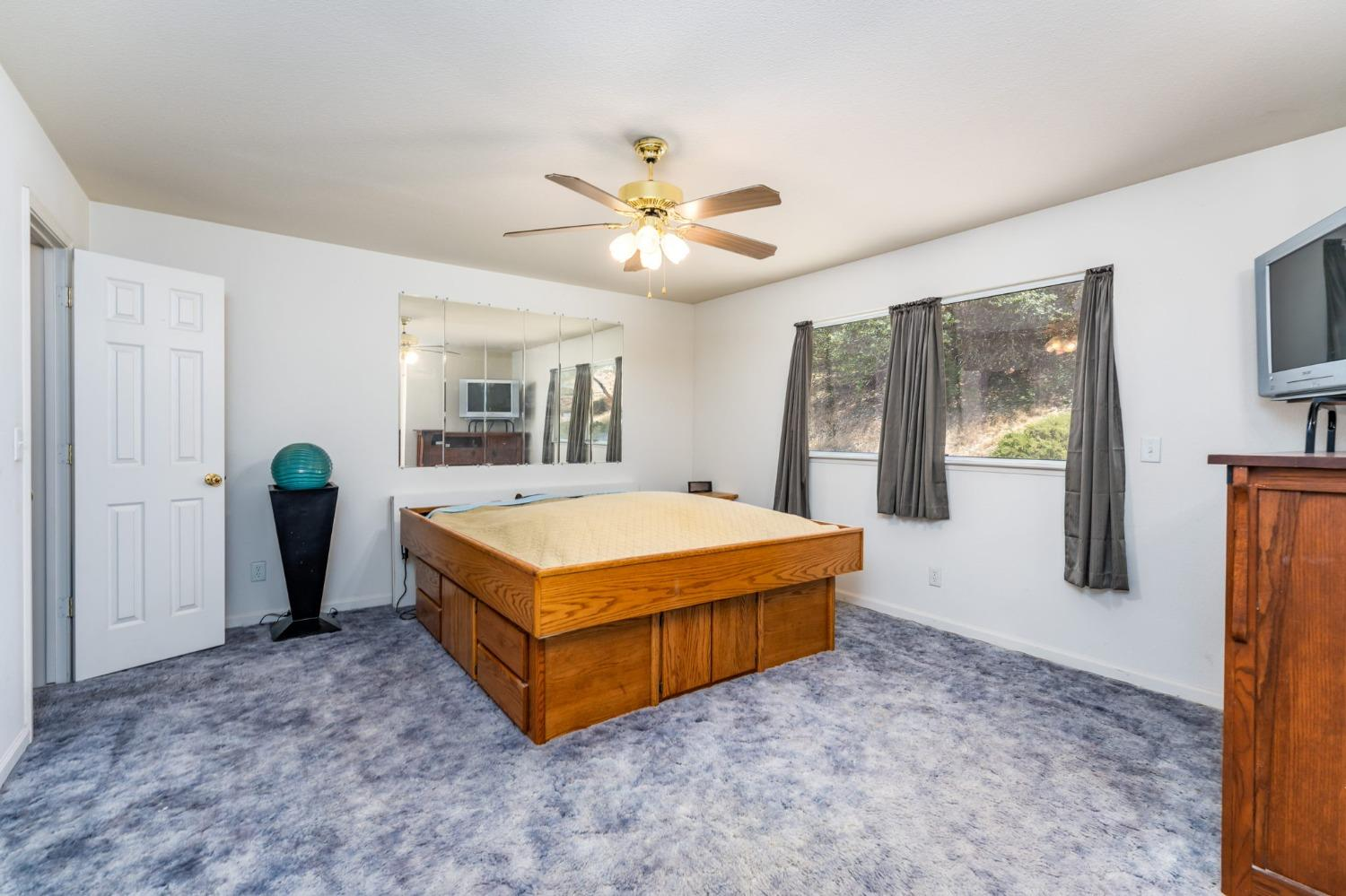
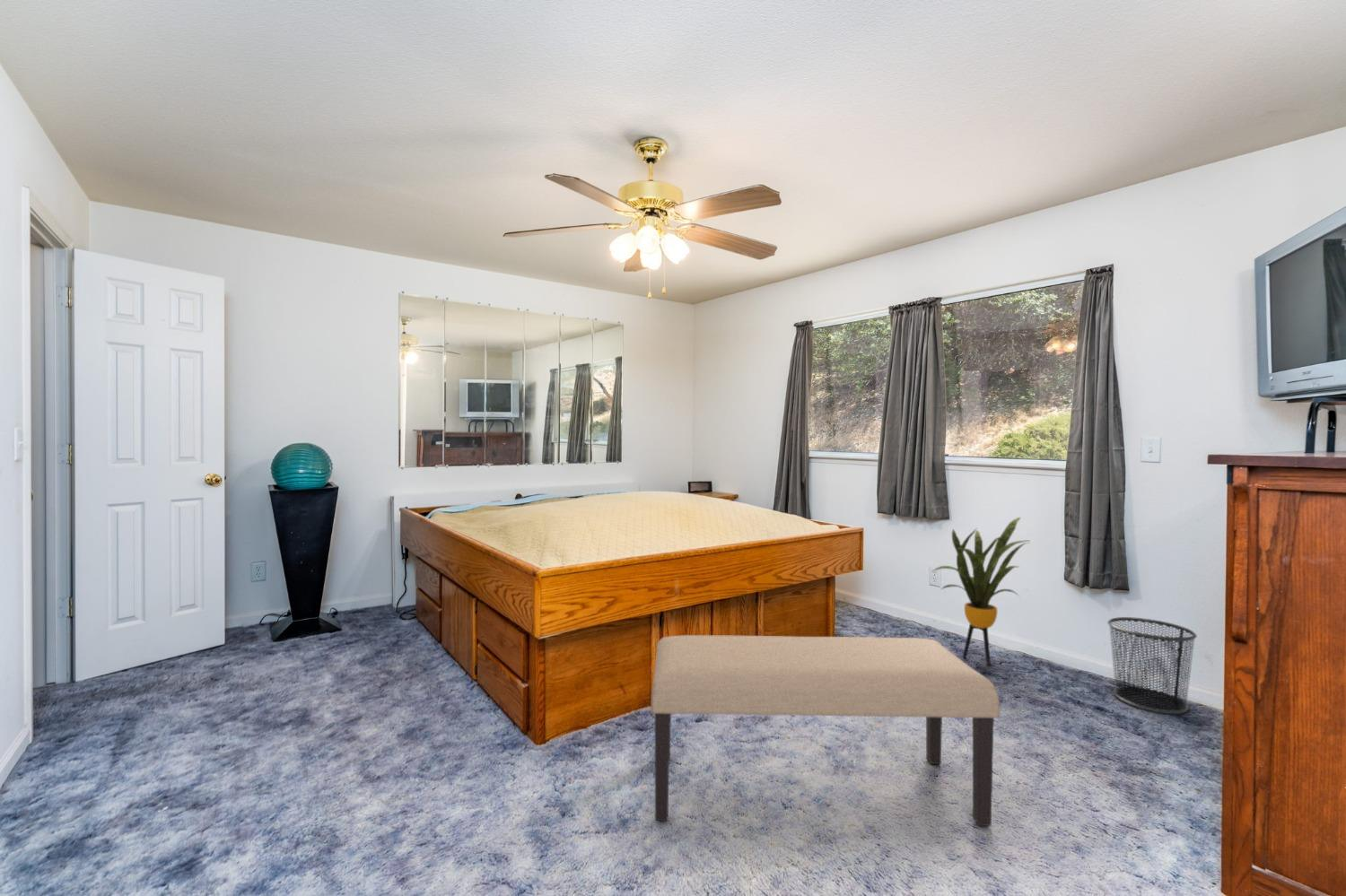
+ house plant (990, 590)
+ waste bin (1149, 664)
+ bench (809, 715)
